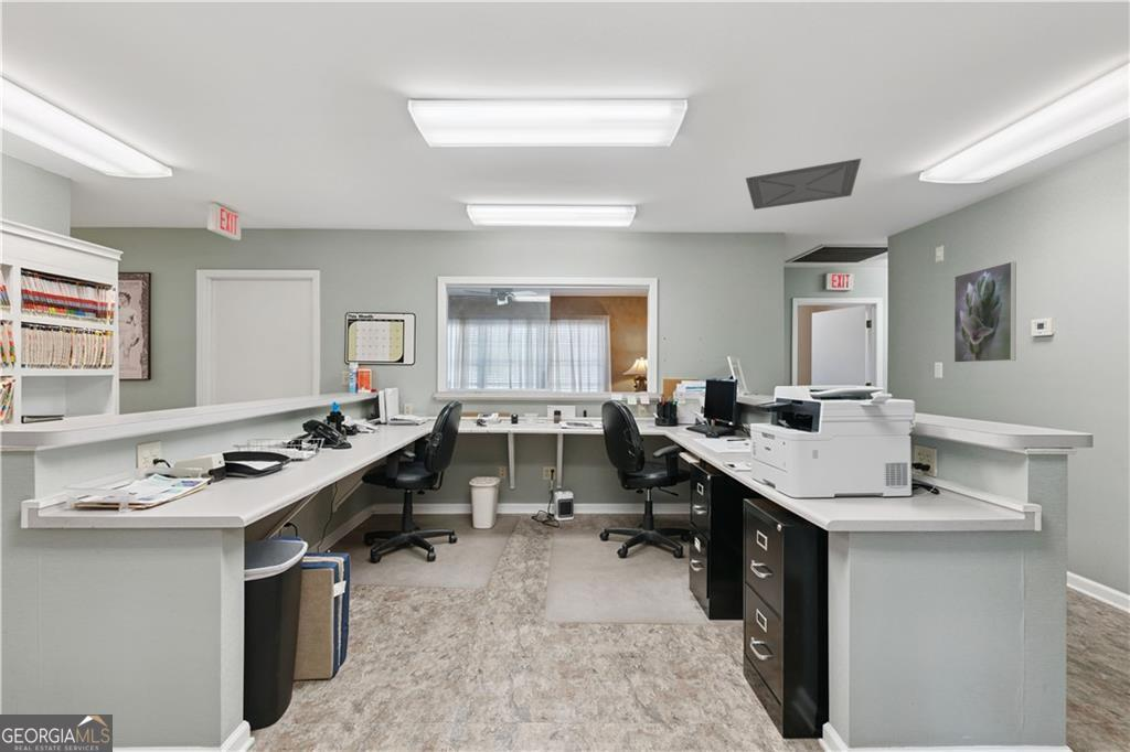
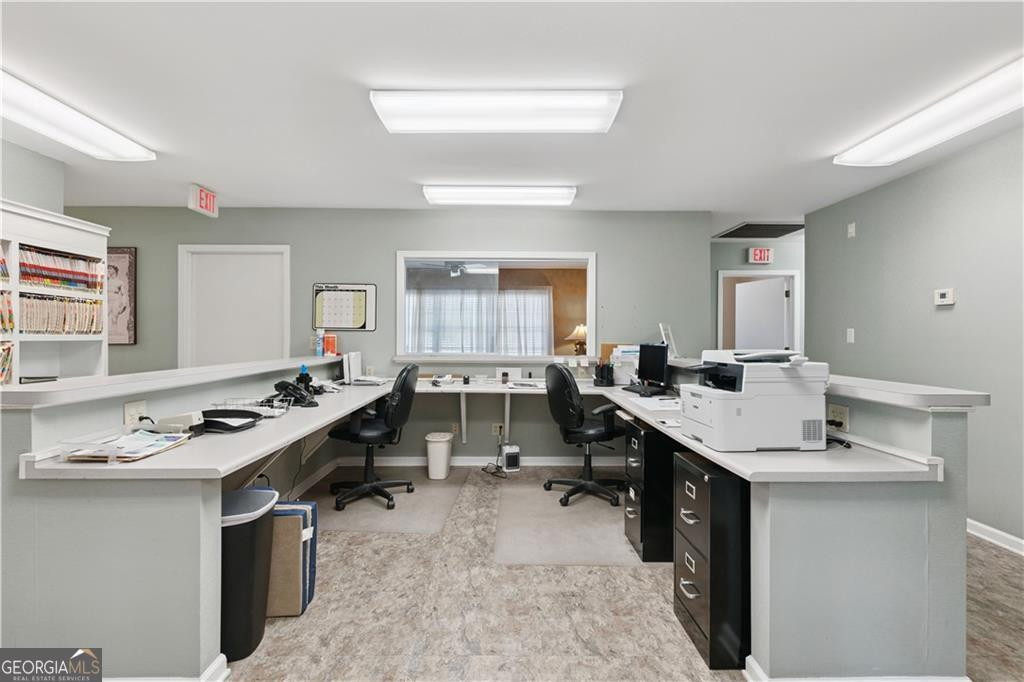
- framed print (982, 315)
- ceiling vent (800, 186)
